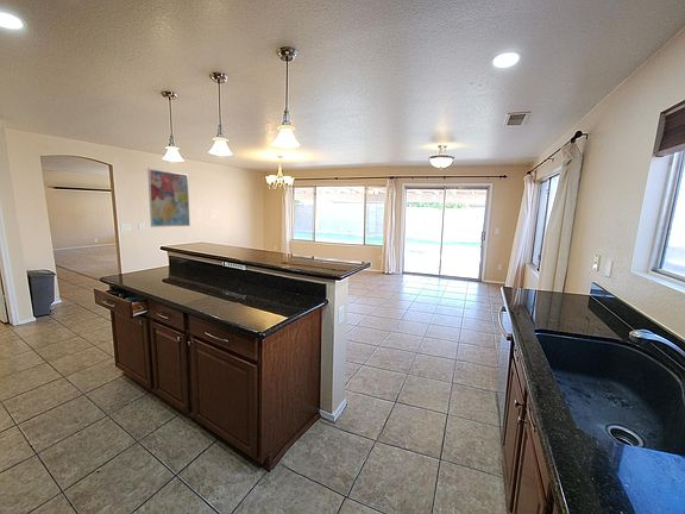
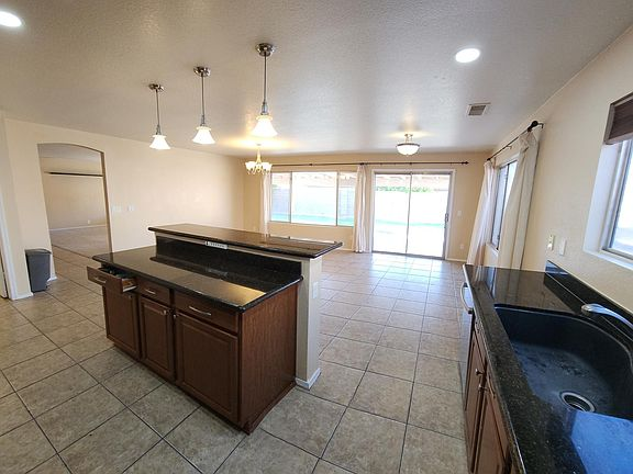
- wall art (170, 199)
